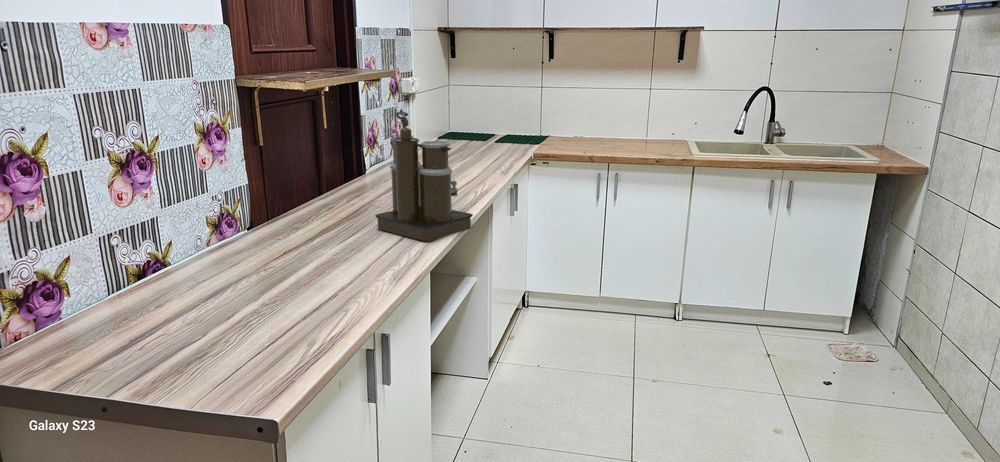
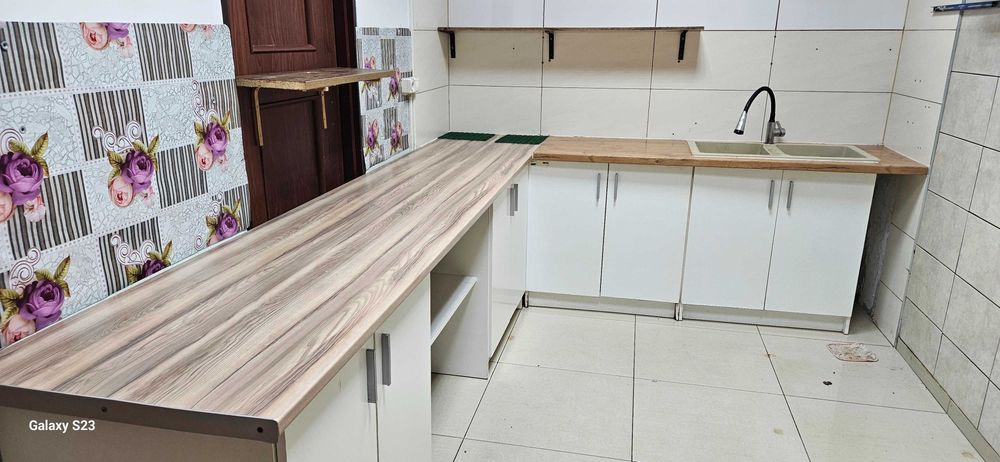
- coffee maker (422, 169)
